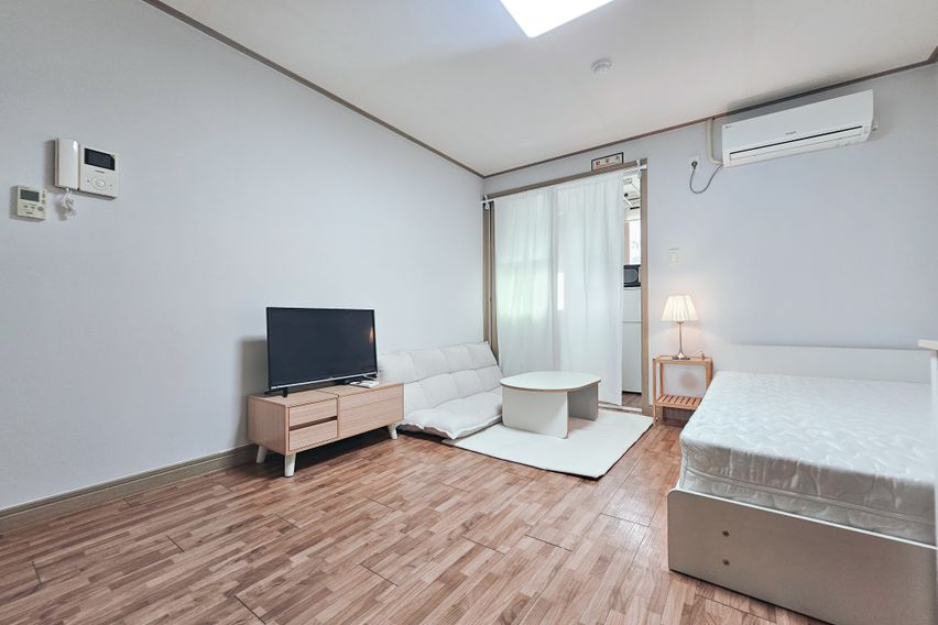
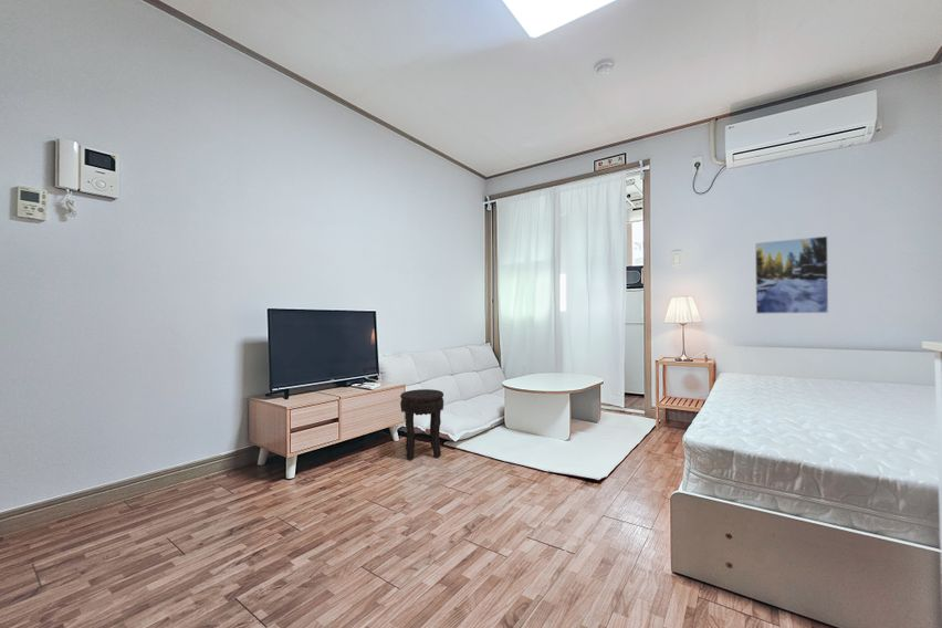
+ side table (430, 423)
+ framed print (789, 276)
